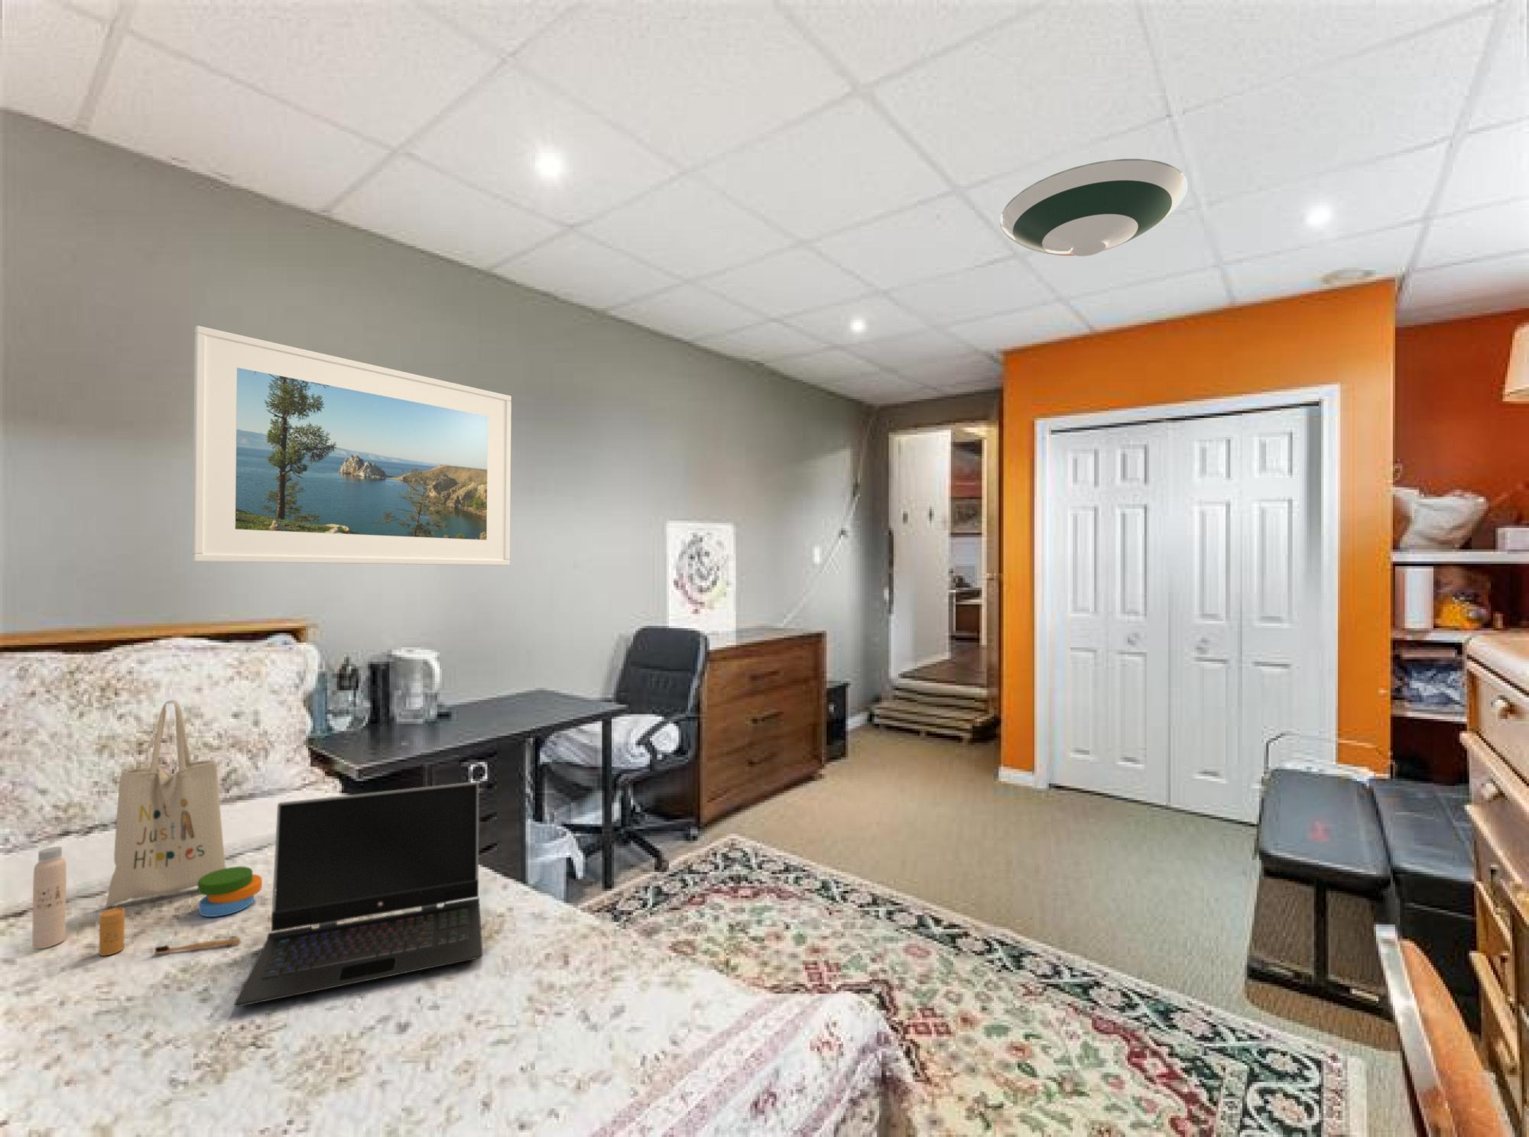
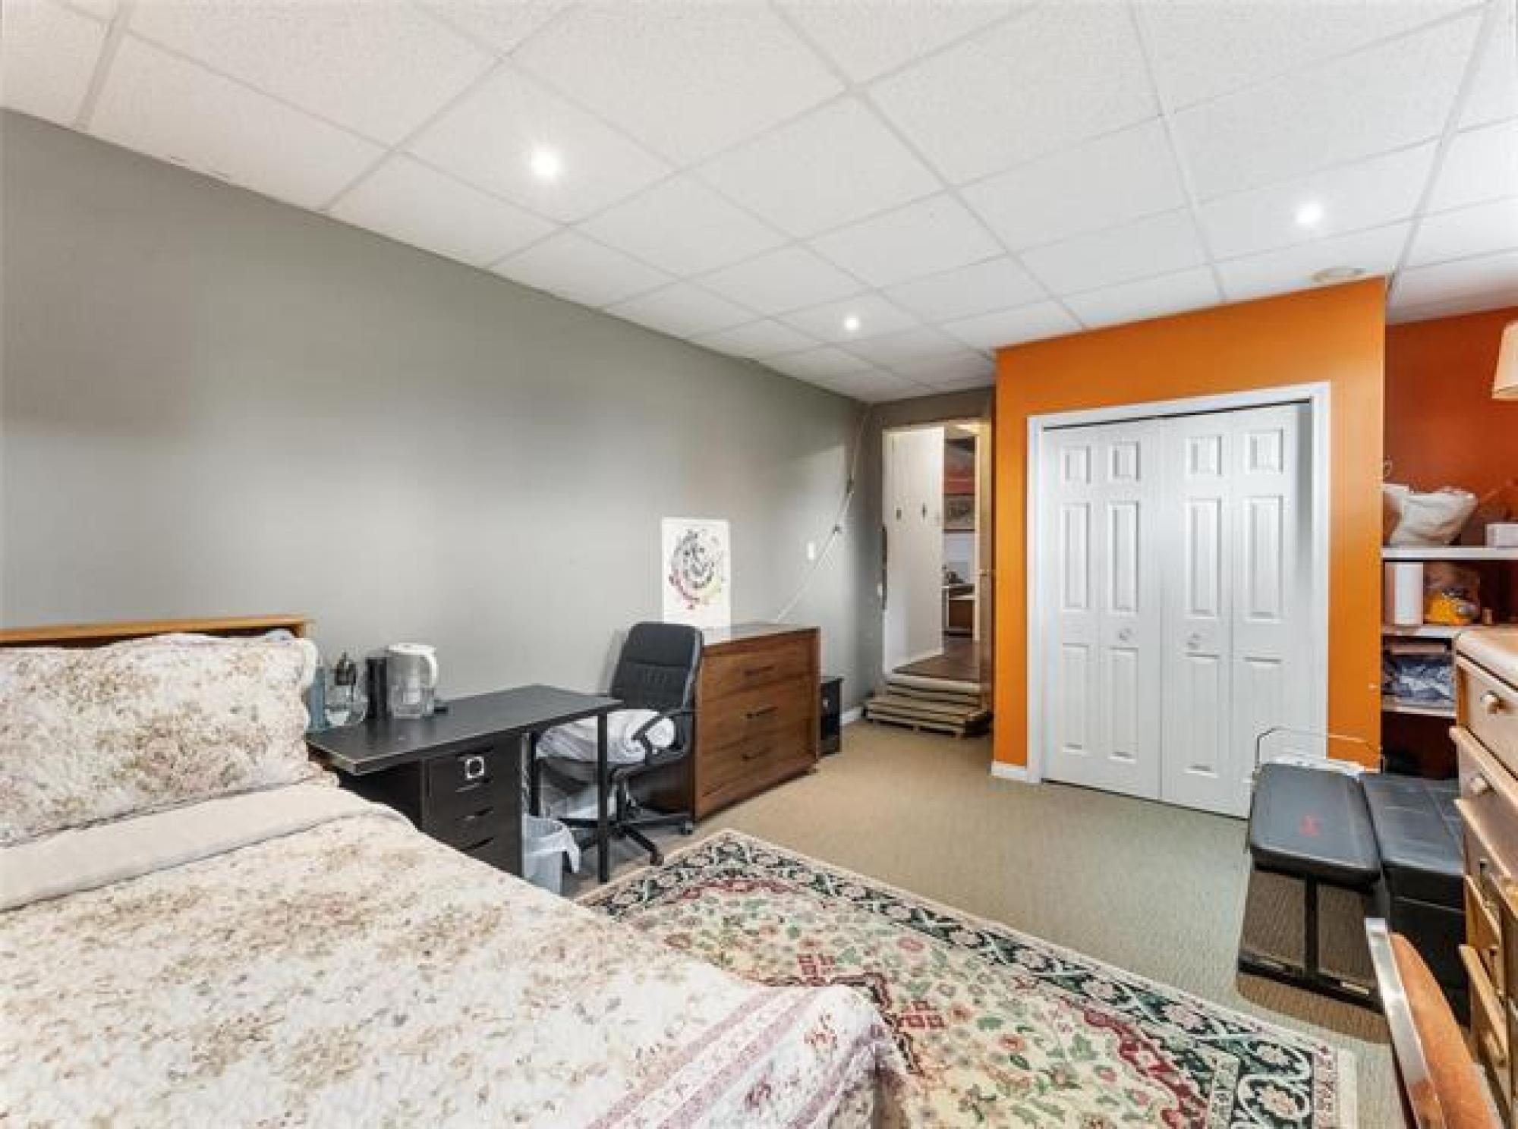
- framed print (377, 465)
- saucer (1088, 229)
- laptop computer (375, 879)
- tote bag (154, 818)
